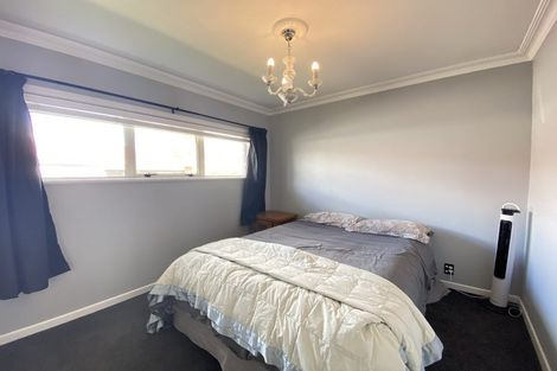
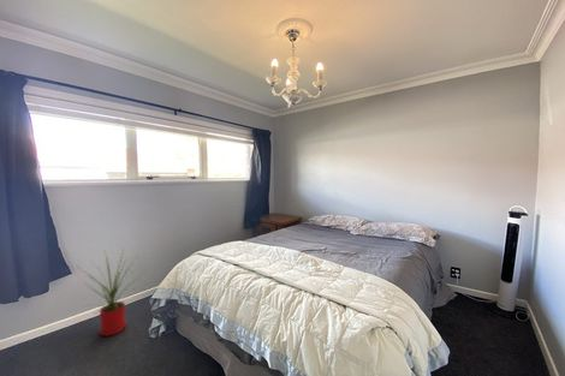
+ house plant (111, 293)
